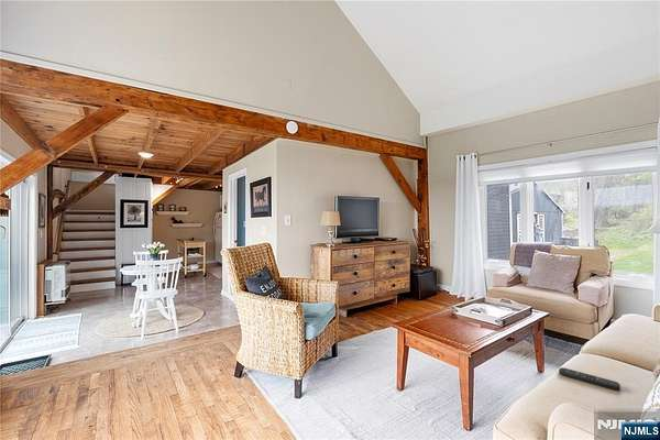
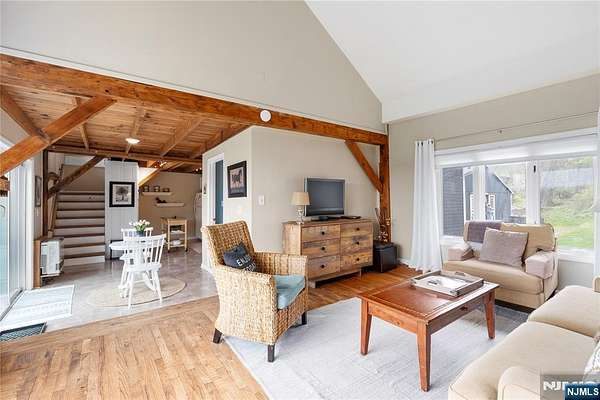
- remote control (587, 377)
